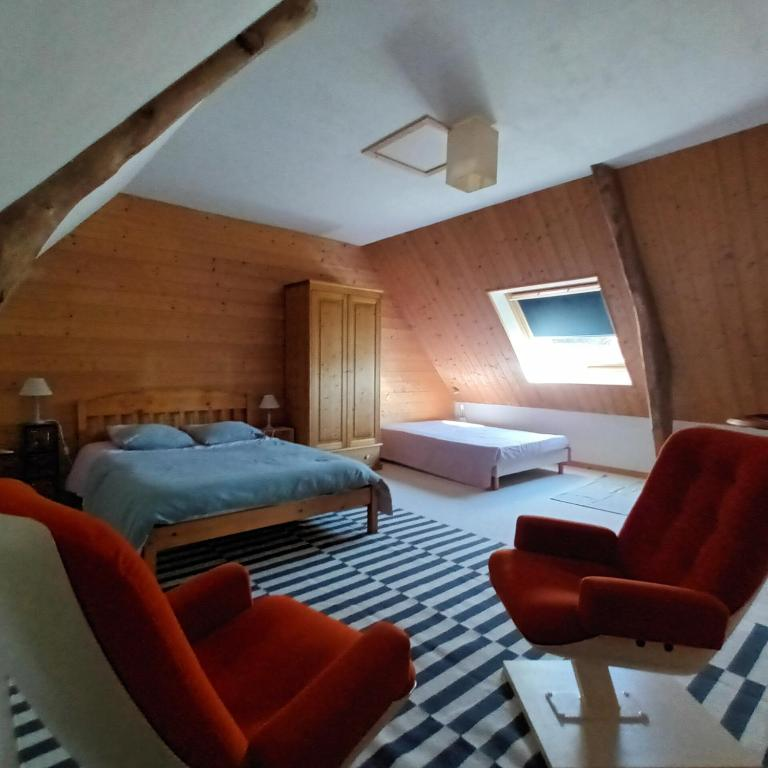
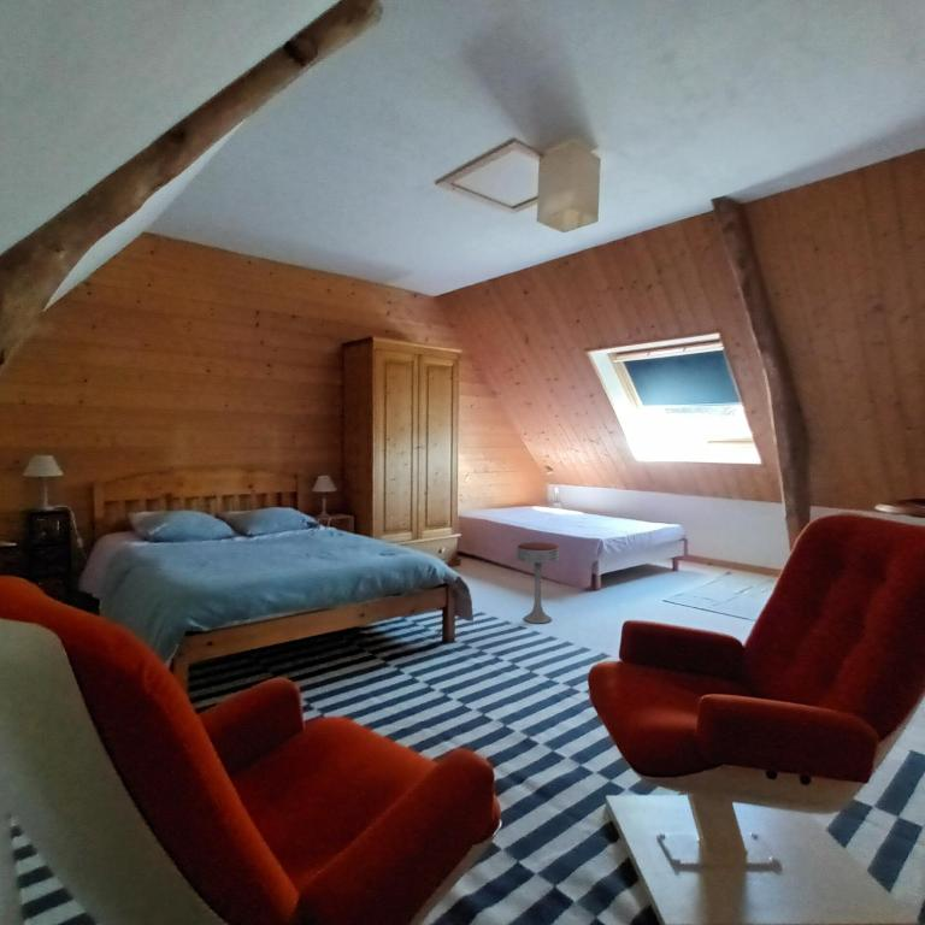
+ bar stool (537, 581)
